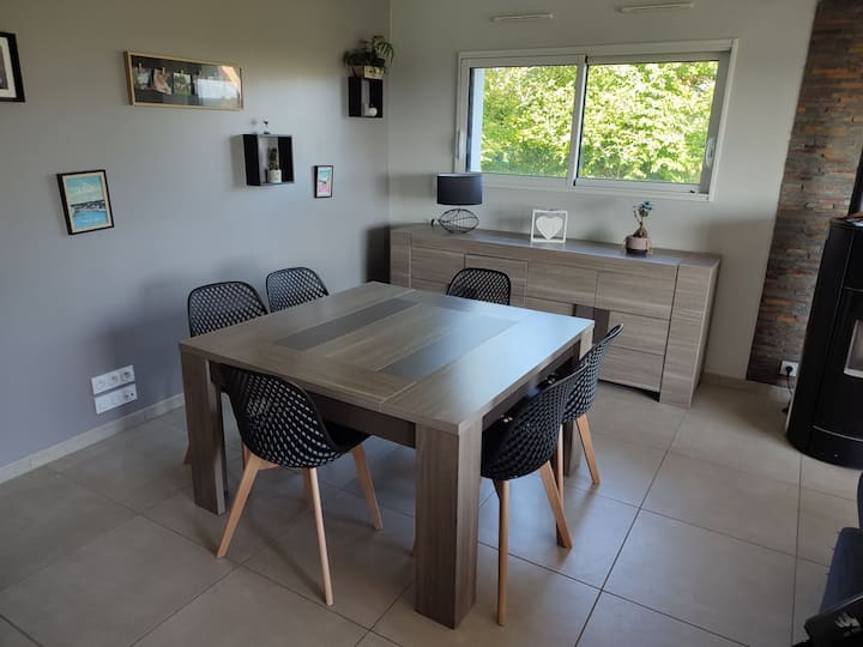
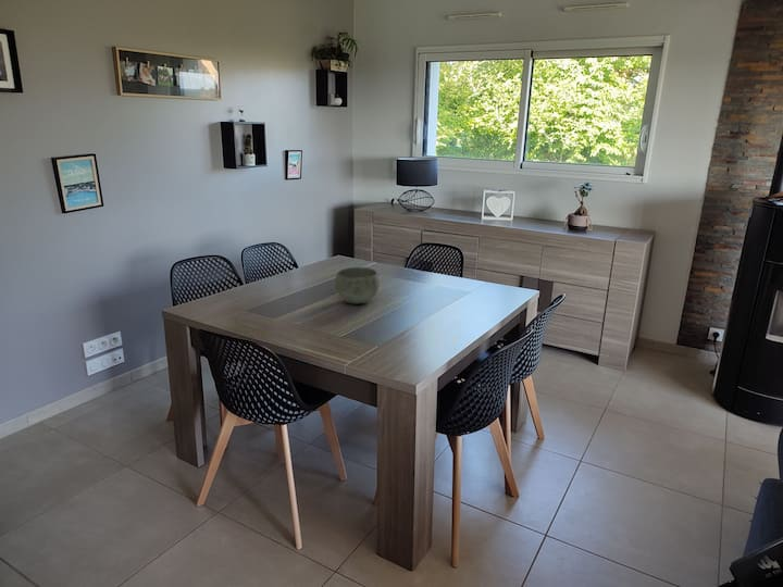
+ bowl (357, 286)
